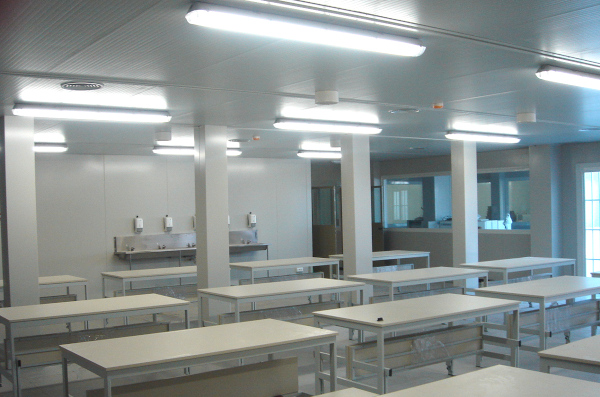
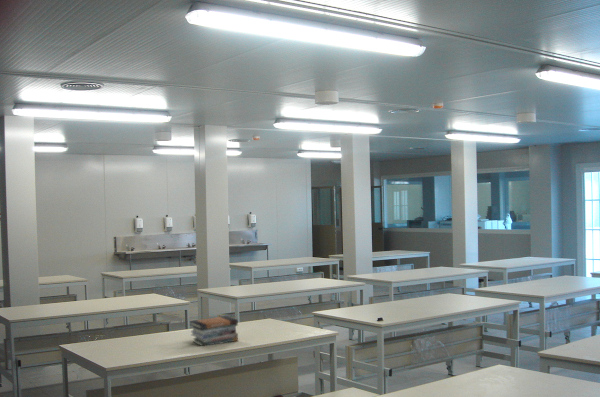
+ book stack (214, 331)
